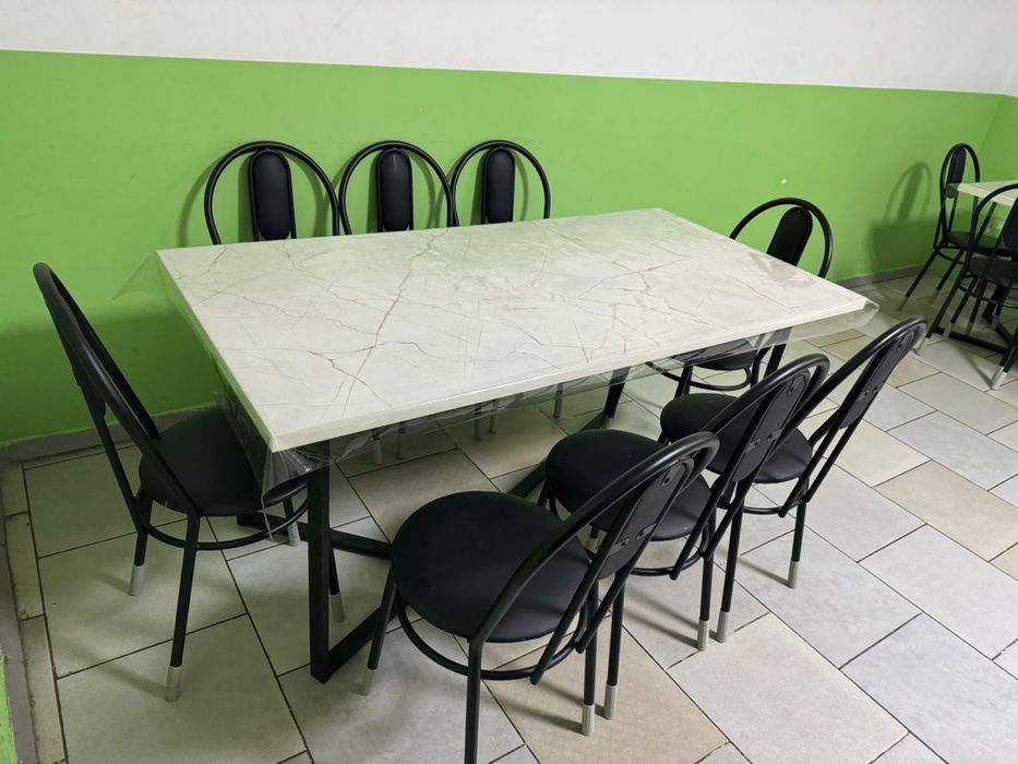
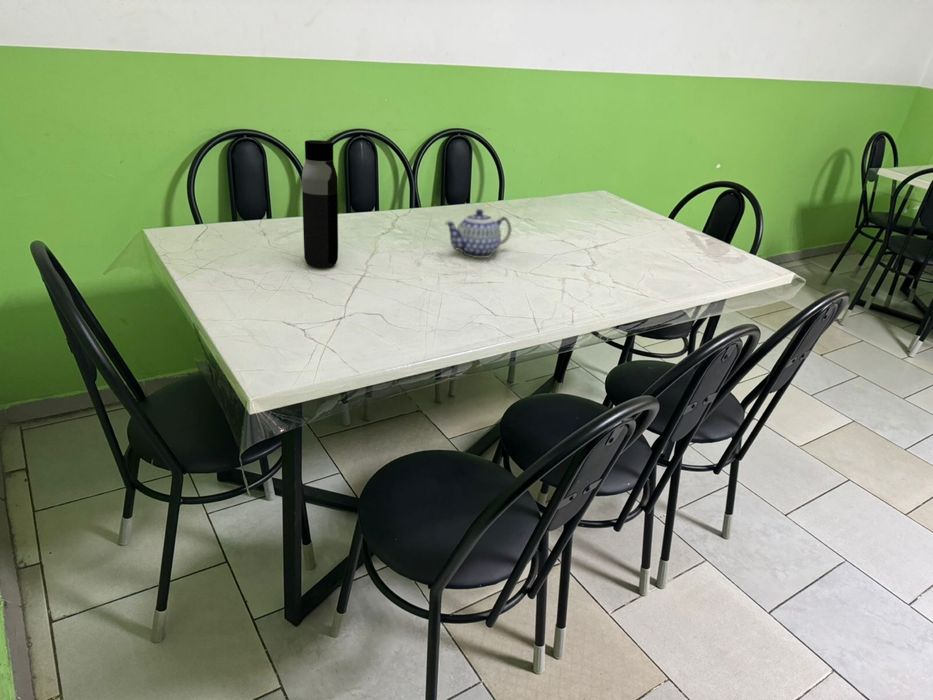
+ teapot (478, 232)
+ water bottle (320, 205)
